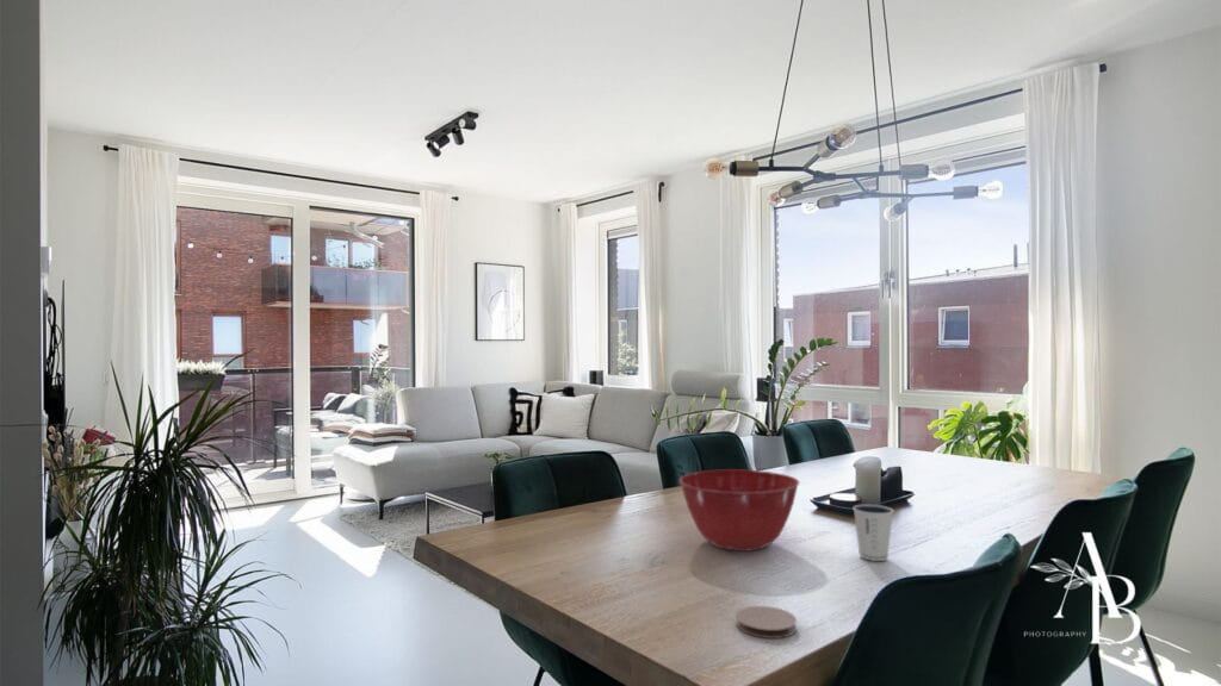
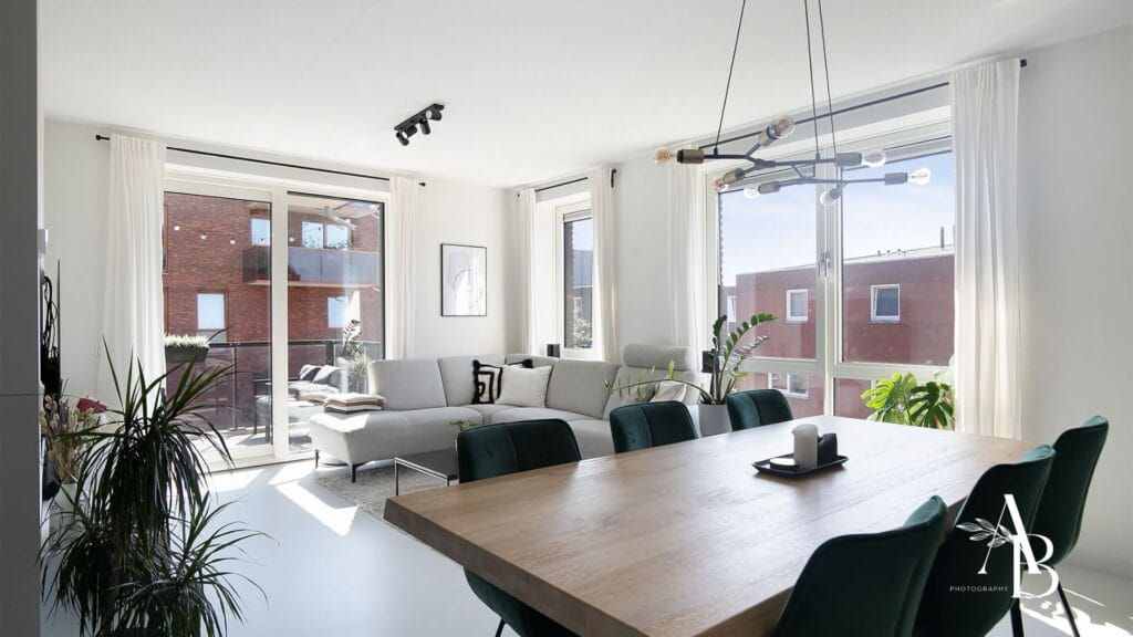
- mixing bowl (738, 510)
- coaster (766, 620)
- dixie cup (873, 532)
